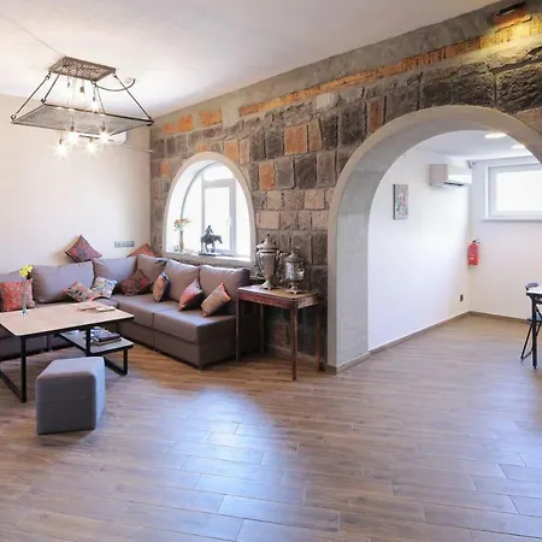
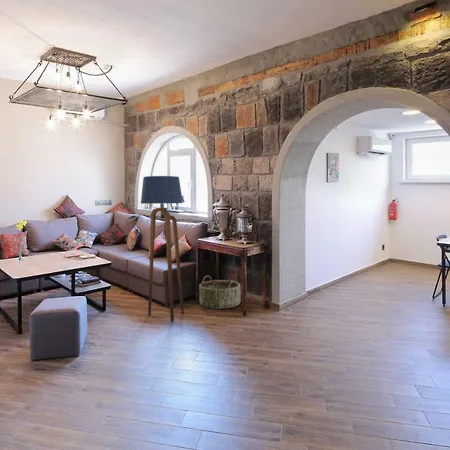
+ floor lamp (167, 247)
+ basket (219, 290)
